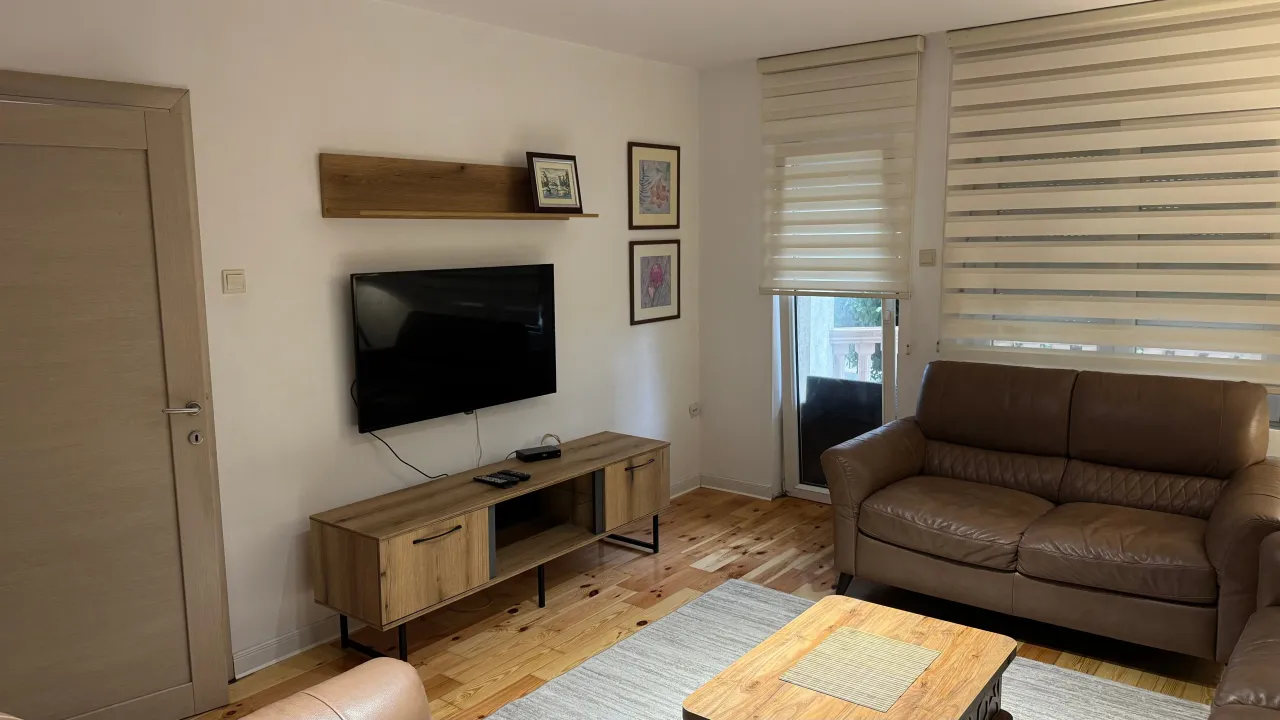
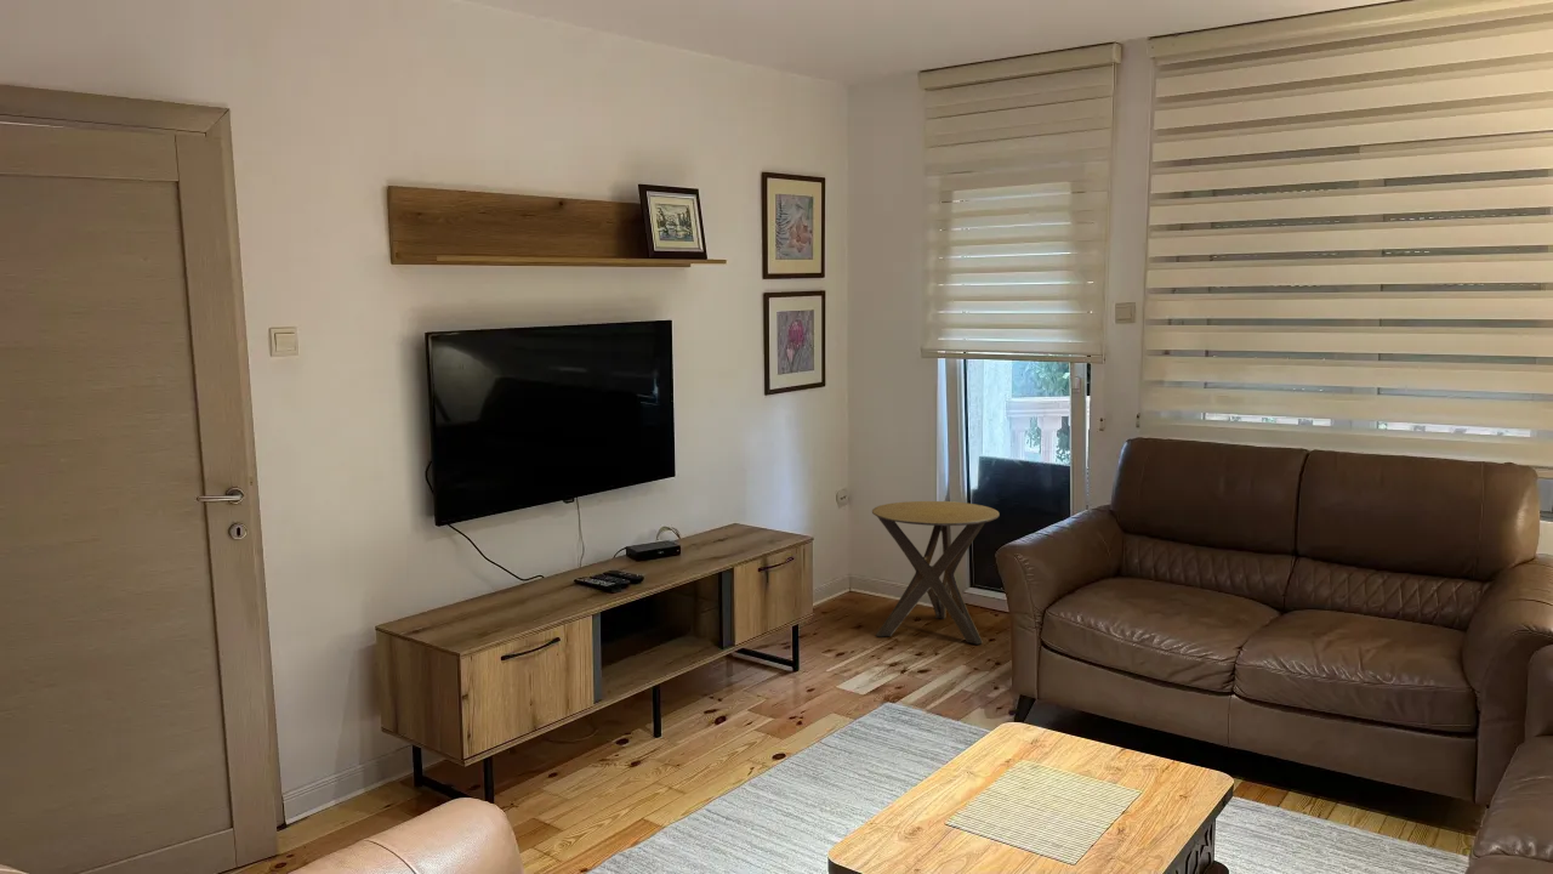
+ side table (934, 571)
